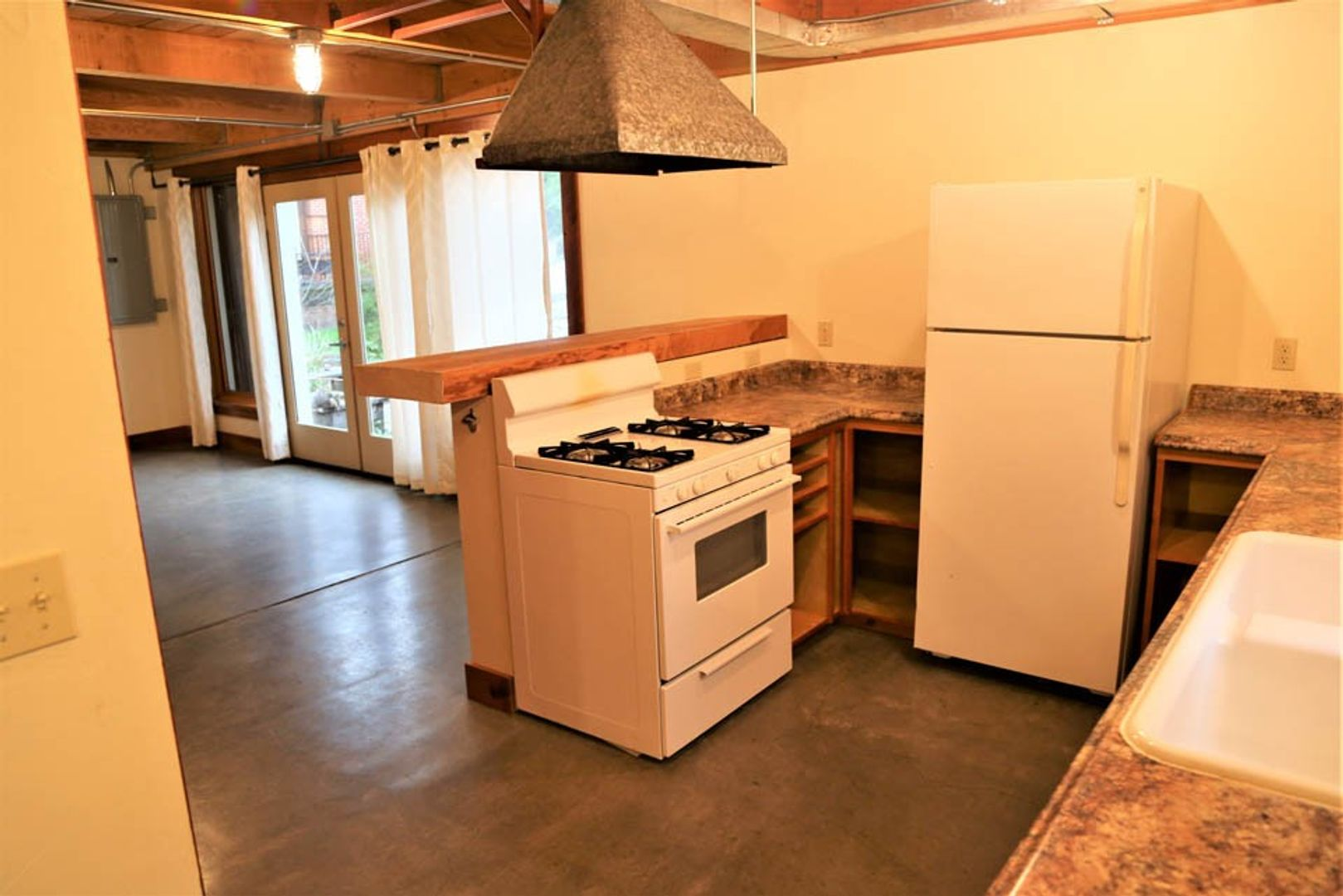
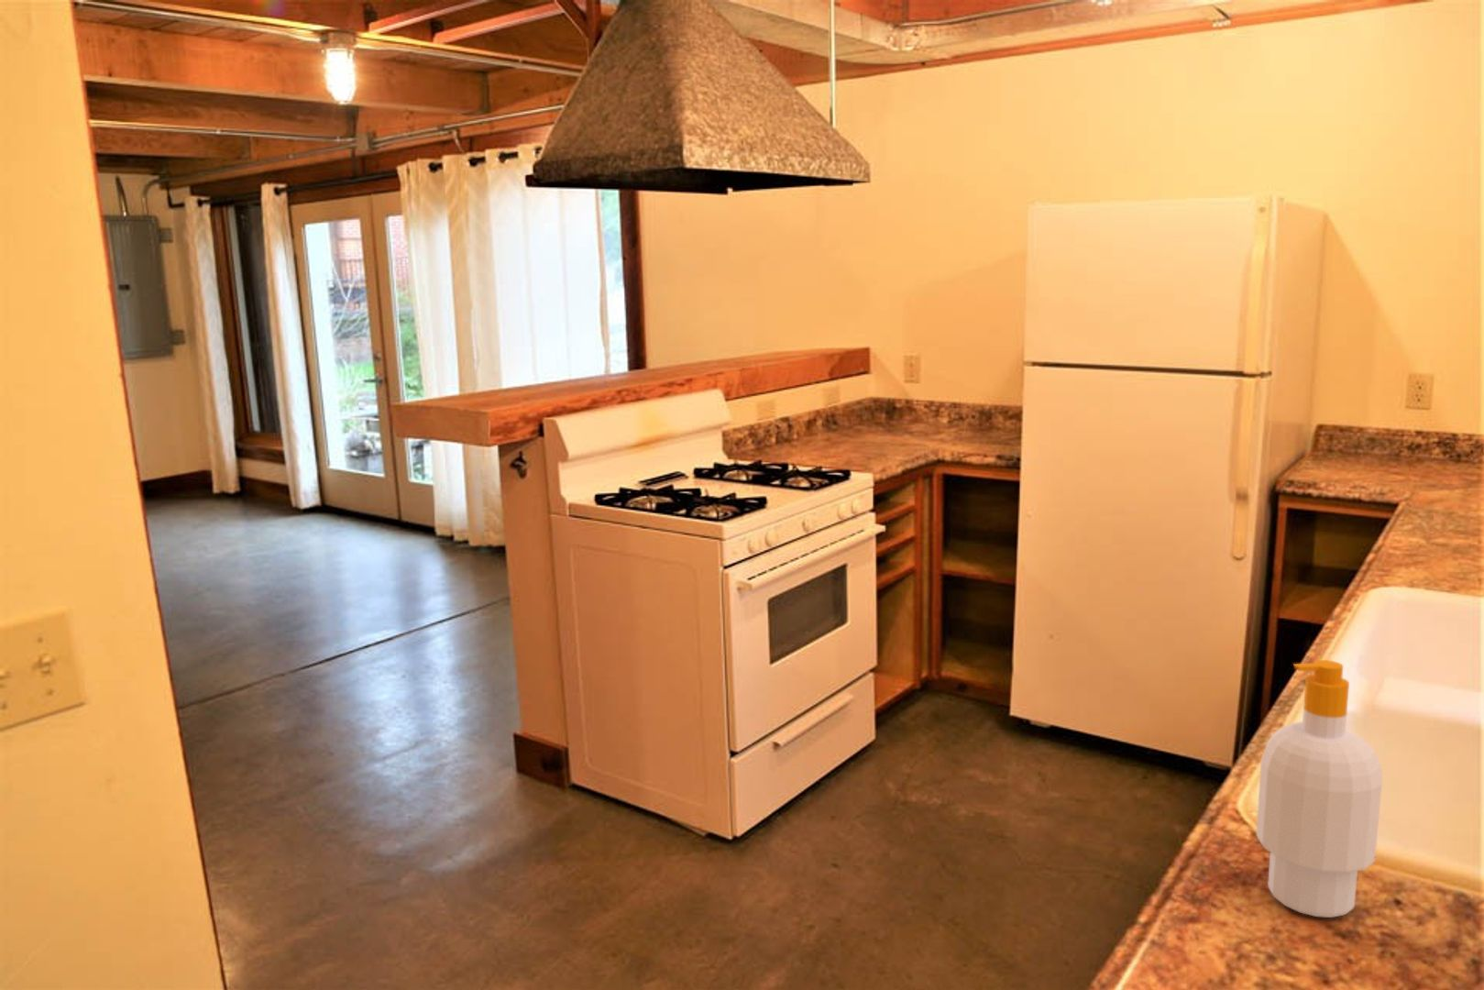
+ soap bottle (1319, 783)
